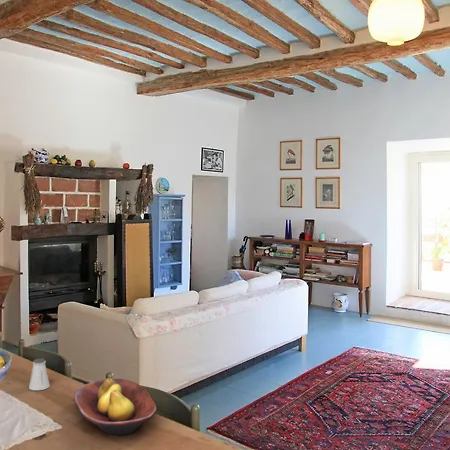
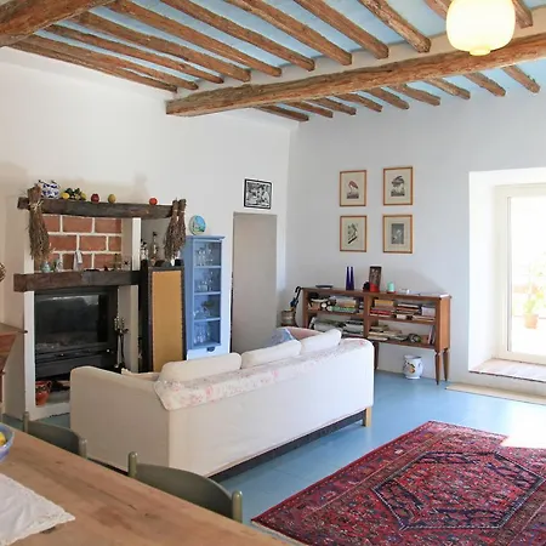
- saltshaker (39, 373)
- fruit bowl (114, 400)
